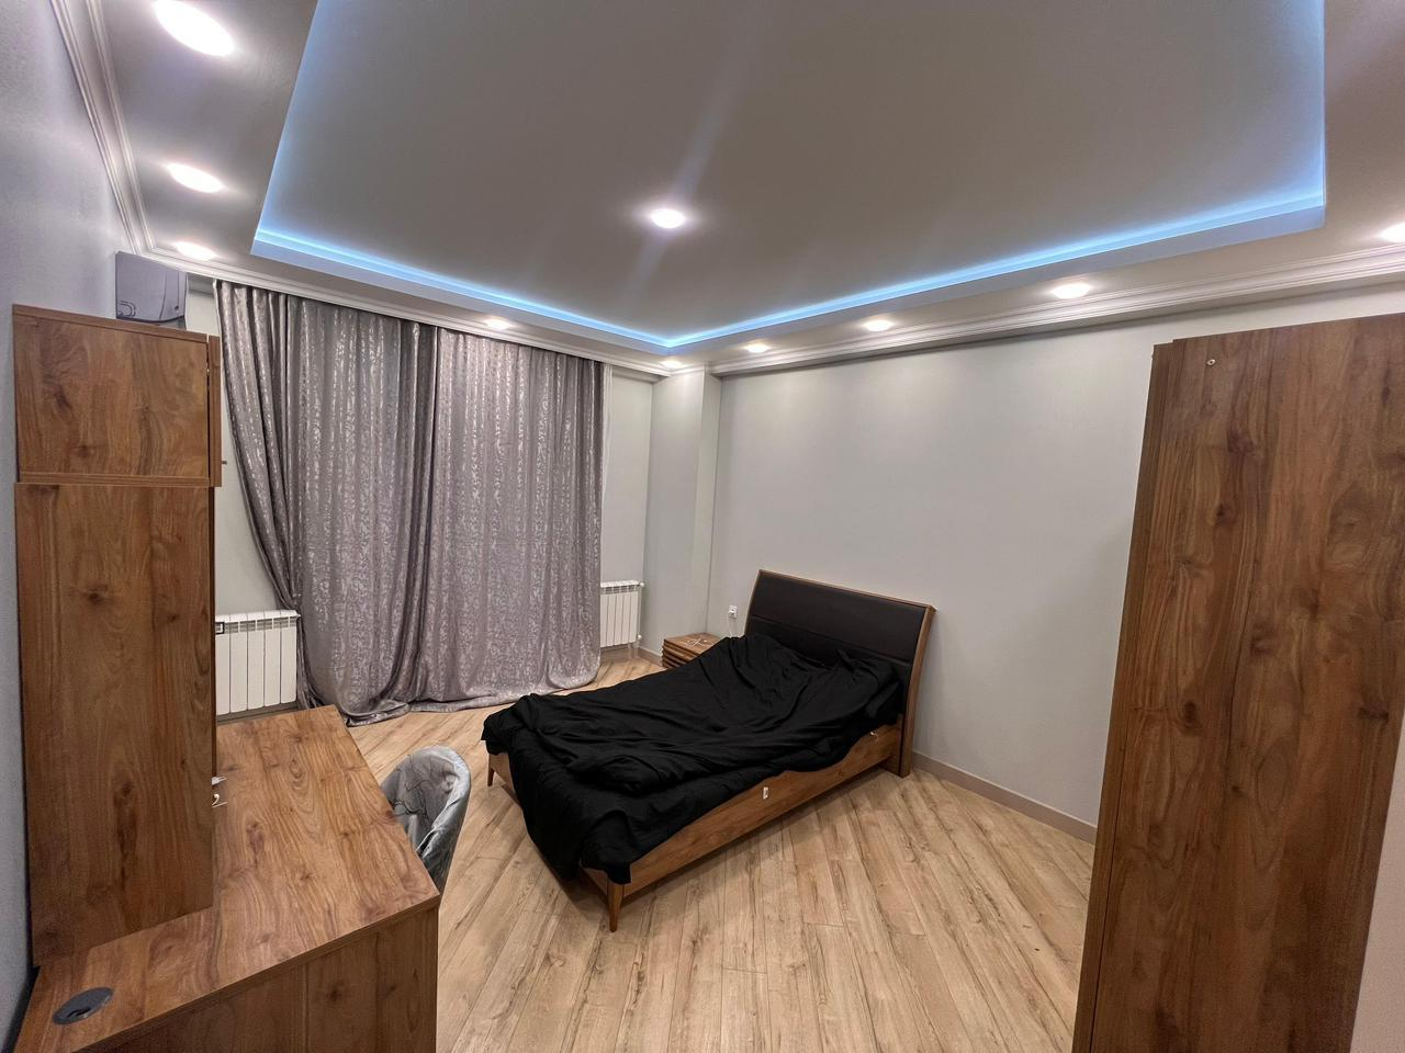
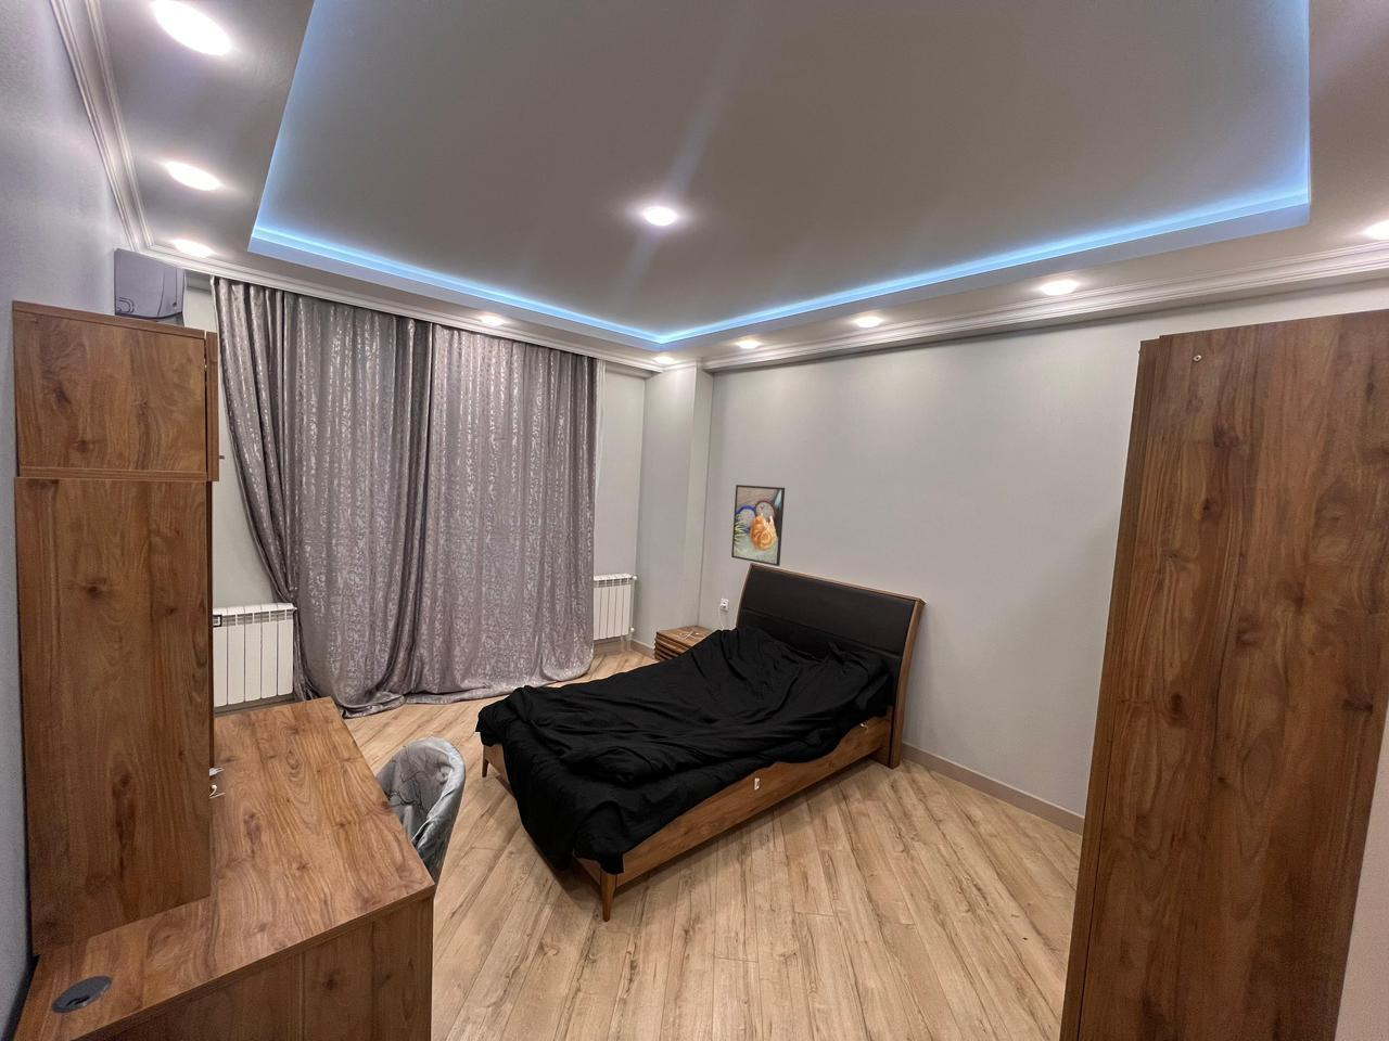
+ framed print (757, 524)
